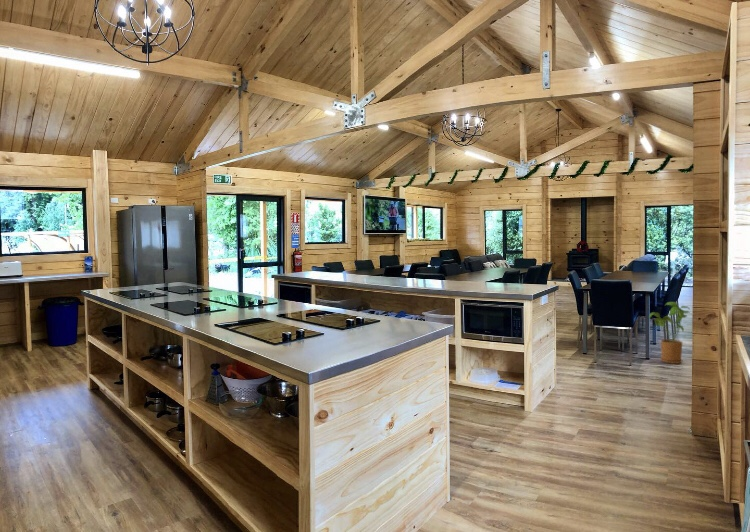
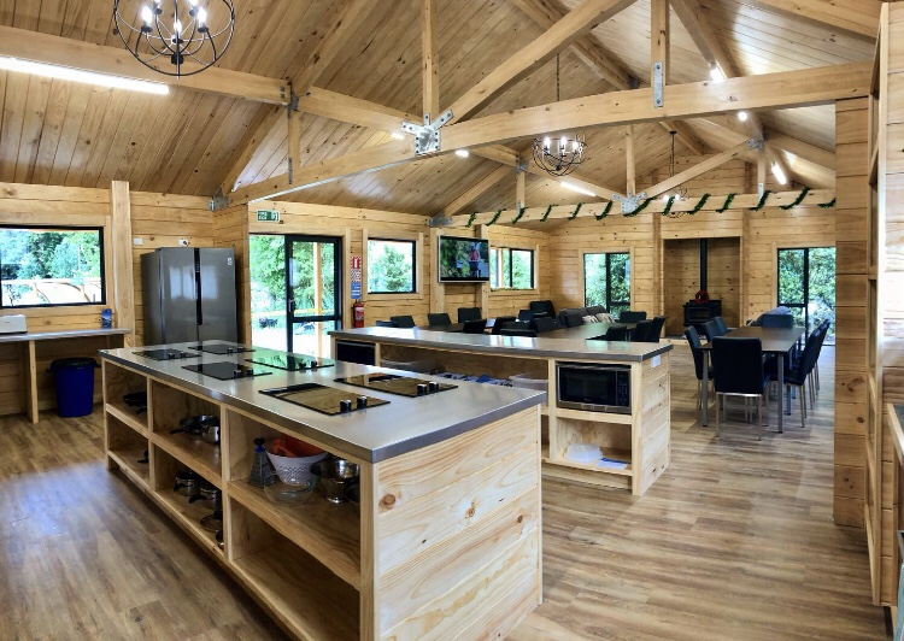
- house plant (669, 332)
